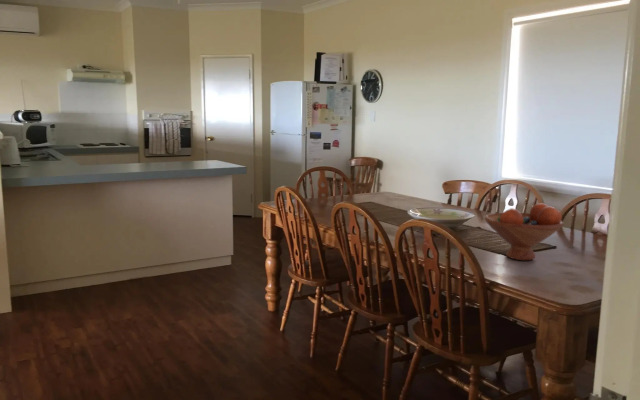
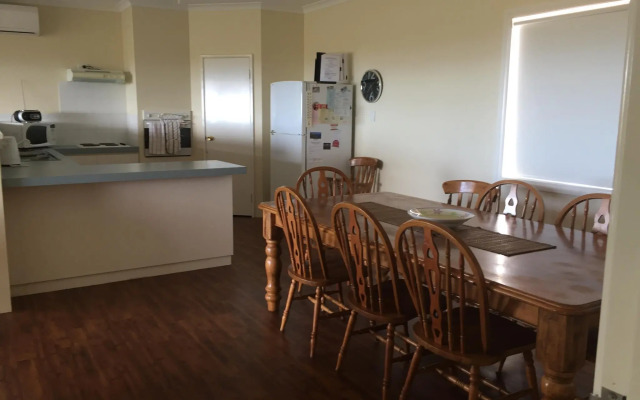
- fruit bowl (522, 230)
